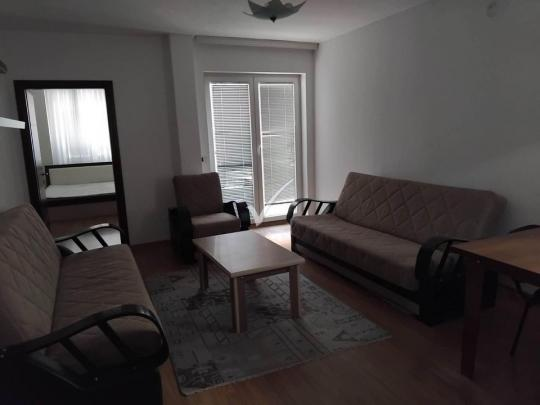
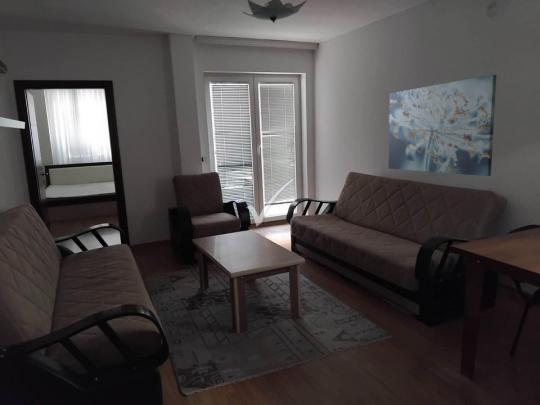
+ wall art (433, 129)
